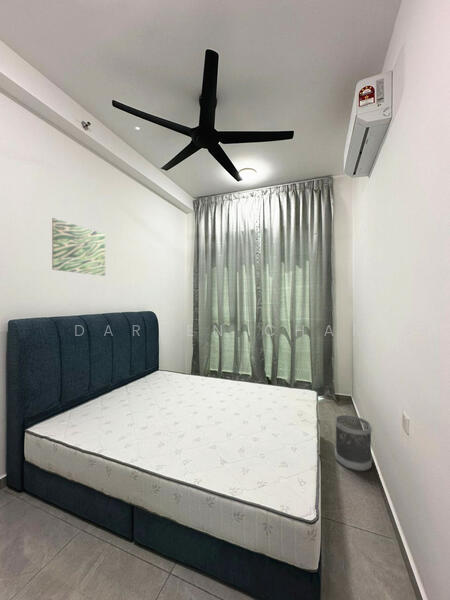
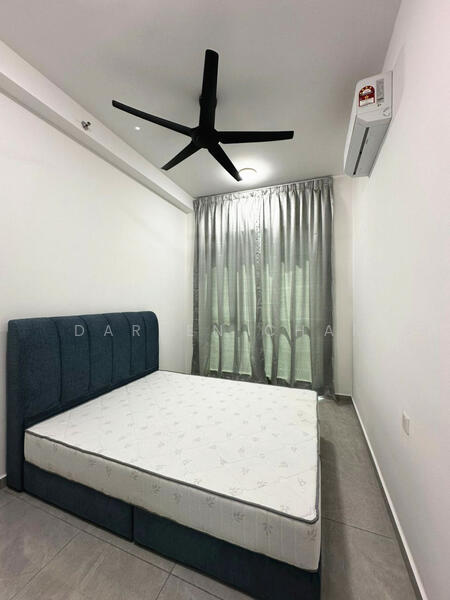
- wall art (81, 250)
- wastebasket (352, 441)
